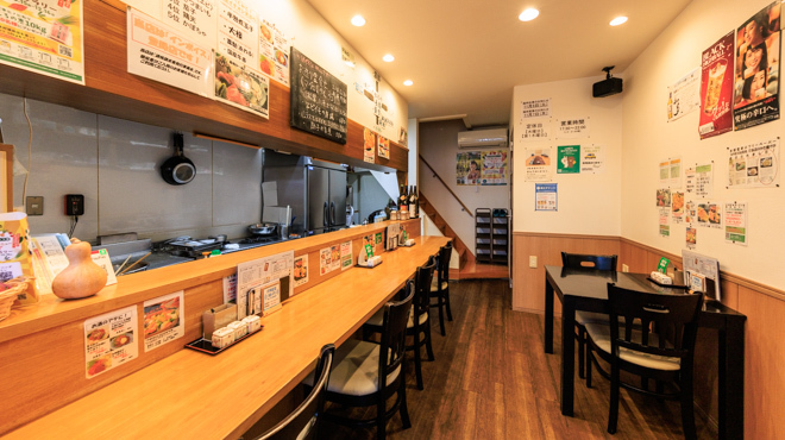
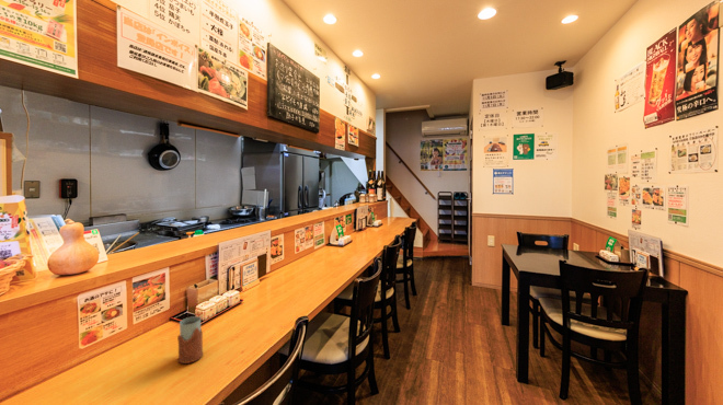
+ drinking glass (187, 337)
